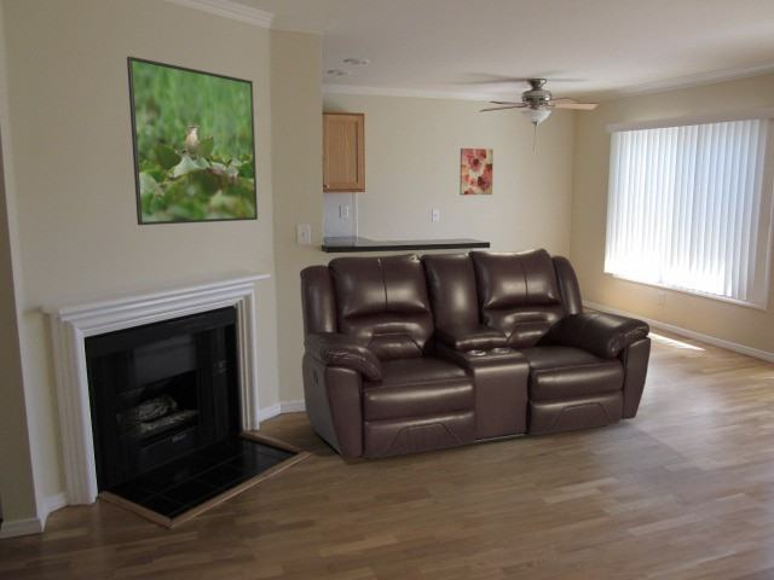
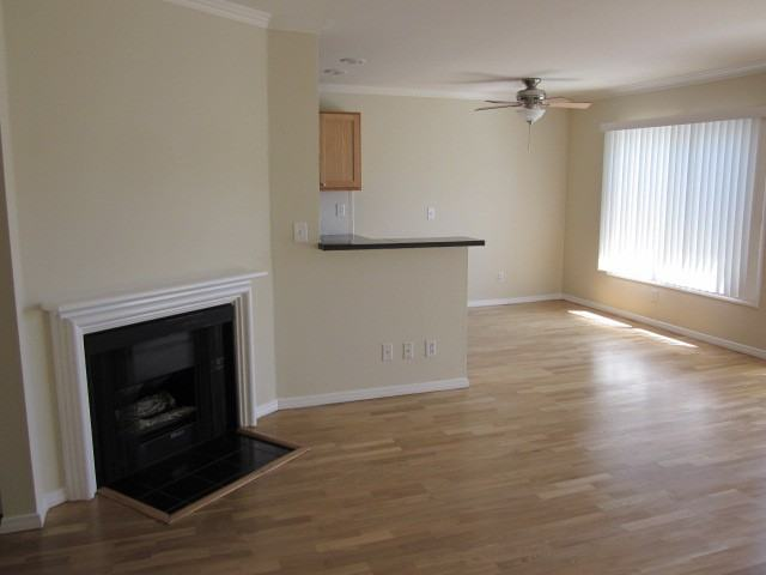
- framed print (200, 146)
- wall art (476, 172)
- sofa (468, 338)
